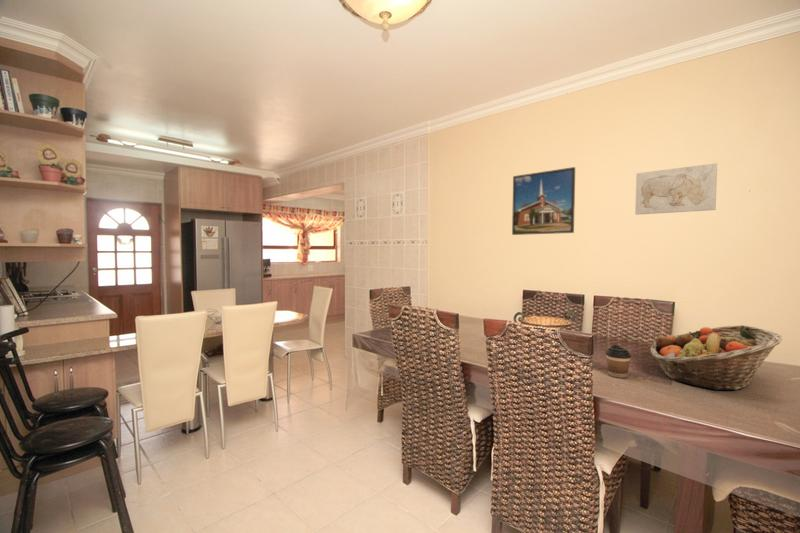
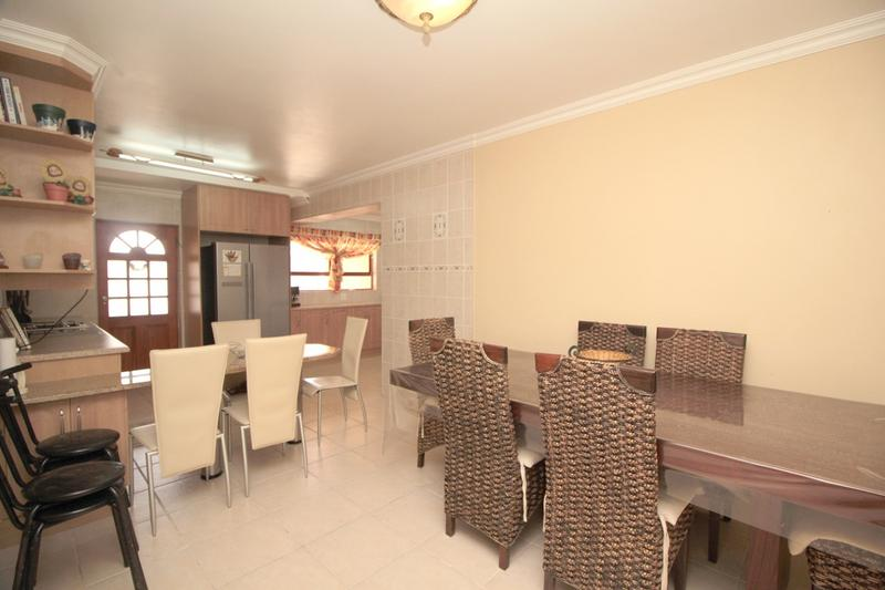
- fruit basket (709, 352)
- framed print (541, 203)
- wall art (673, 190)
- coffee cup (617, 360)
